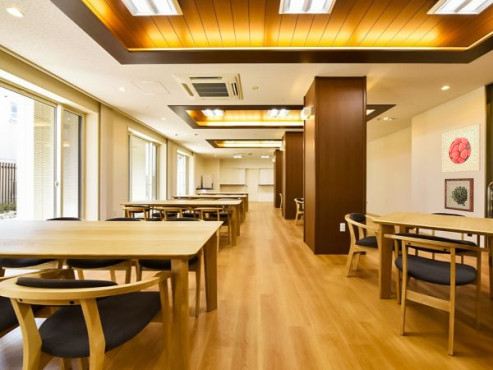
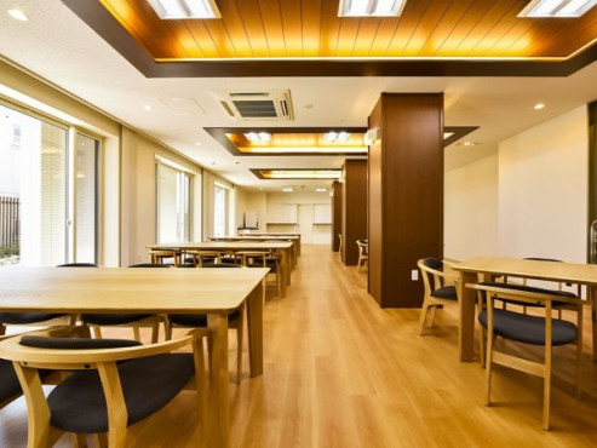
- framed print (459, 150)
- wall art (458, 194)
